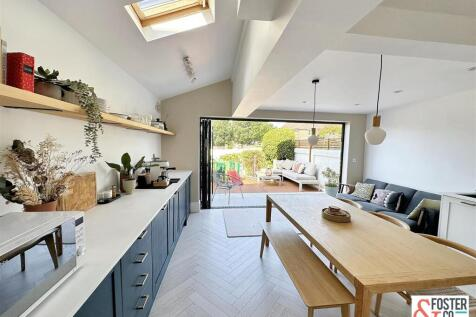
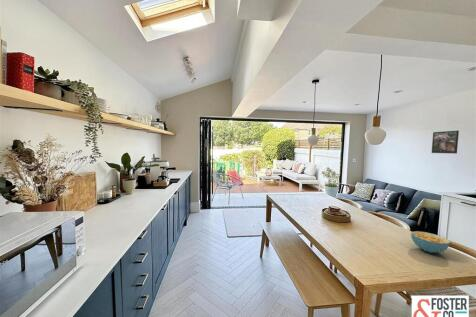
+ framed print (444, 142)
+ cereal bowl (429, 243)
